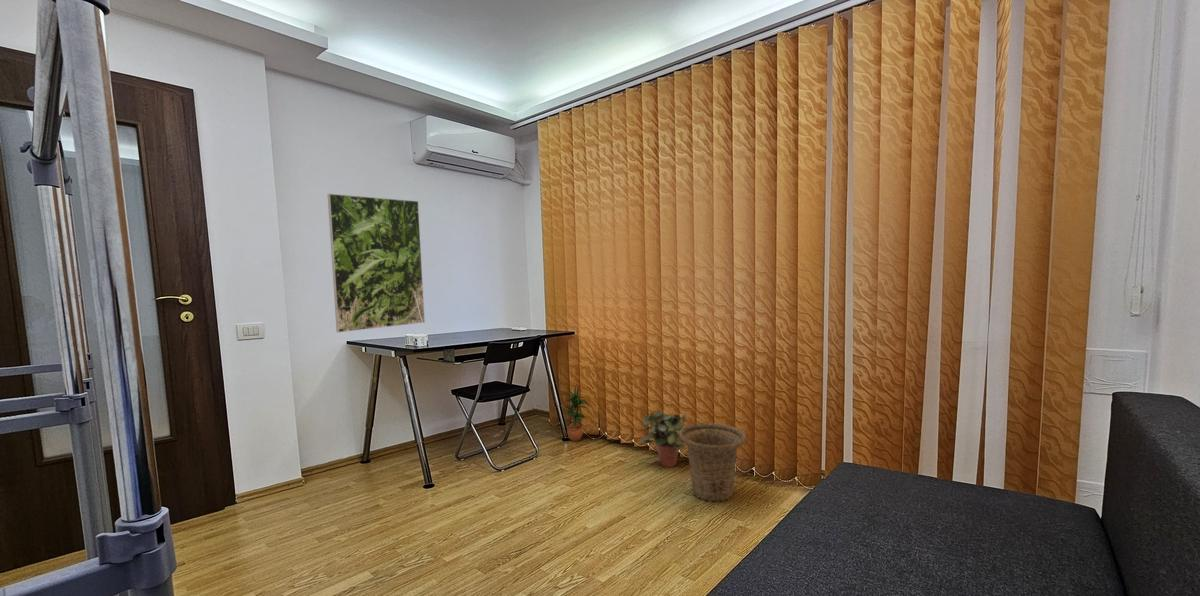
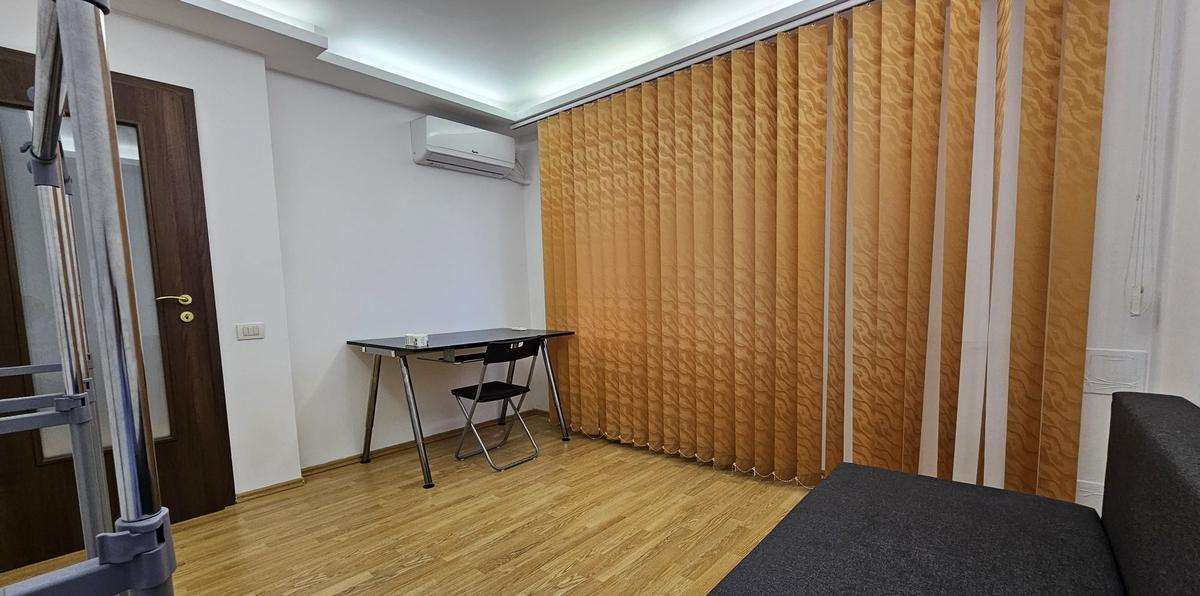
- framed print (379, 263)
- potted plant (668, 436)
- basket (712, 463)
- potted plant (576, 413)
